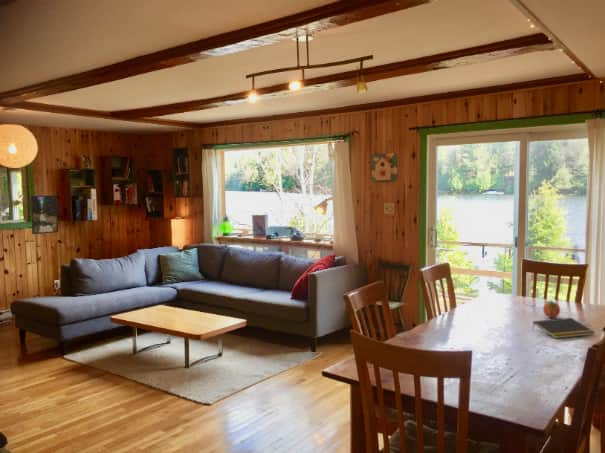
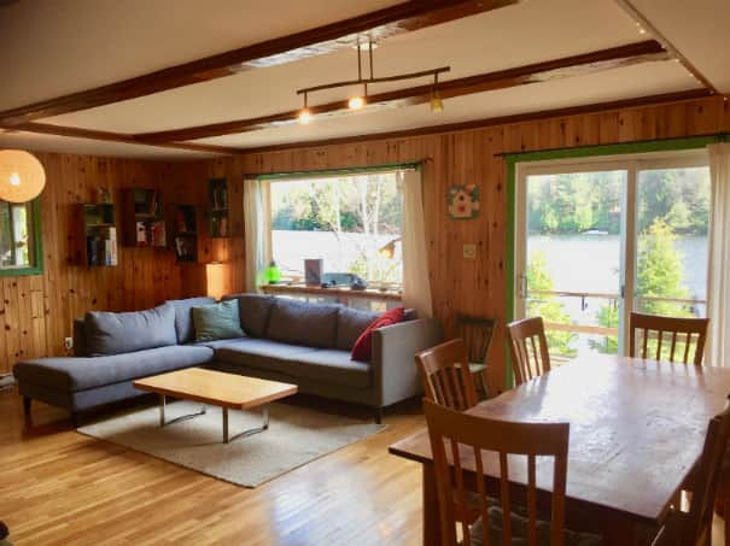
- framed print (44, 214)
- notepad (563, 327)
- fruit (551, 308)
